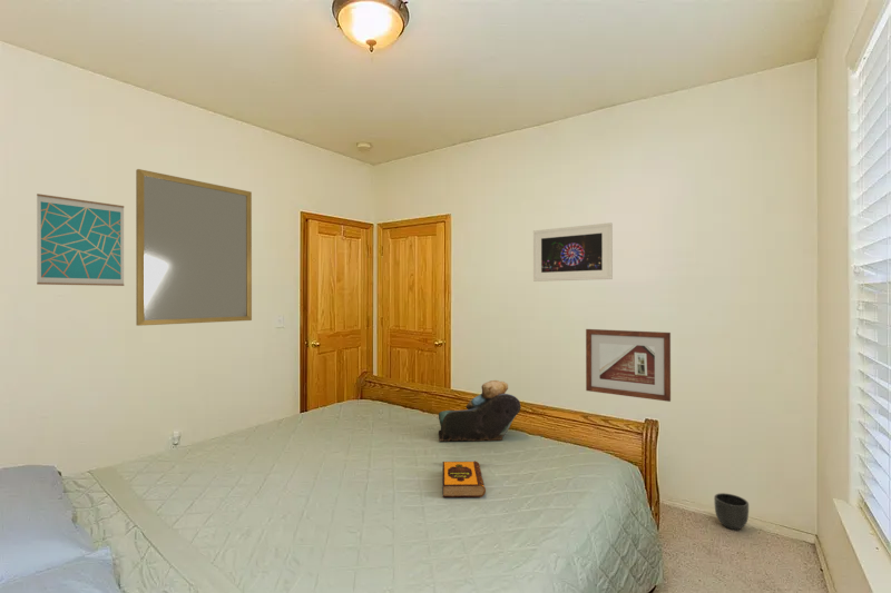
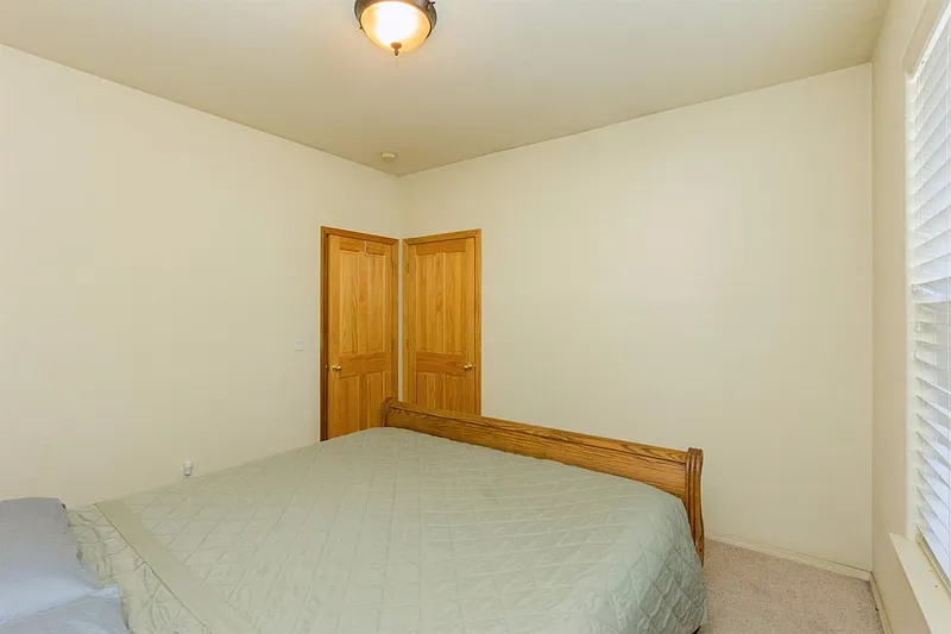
- hardback book (462, 477)
- home mirror (198, 251)
- planter (731, 513)
- teddy bear (478, 407)
- wall art (82, 243)
- picture frame (626, 363)
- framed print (570, 254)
